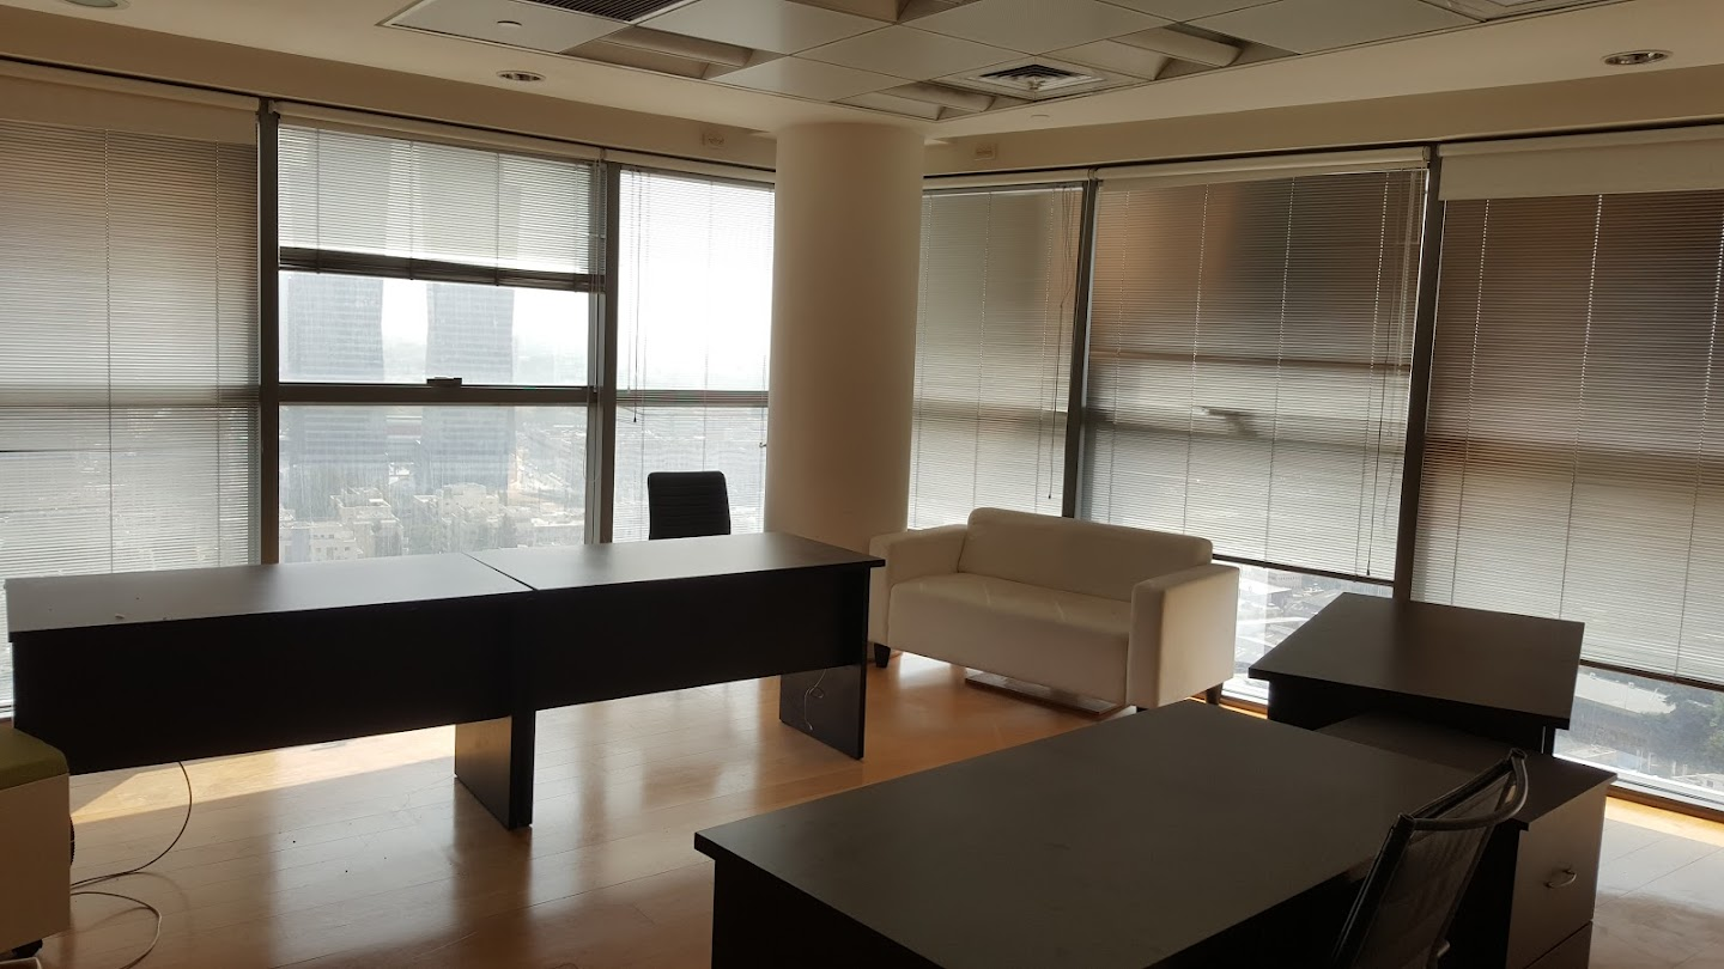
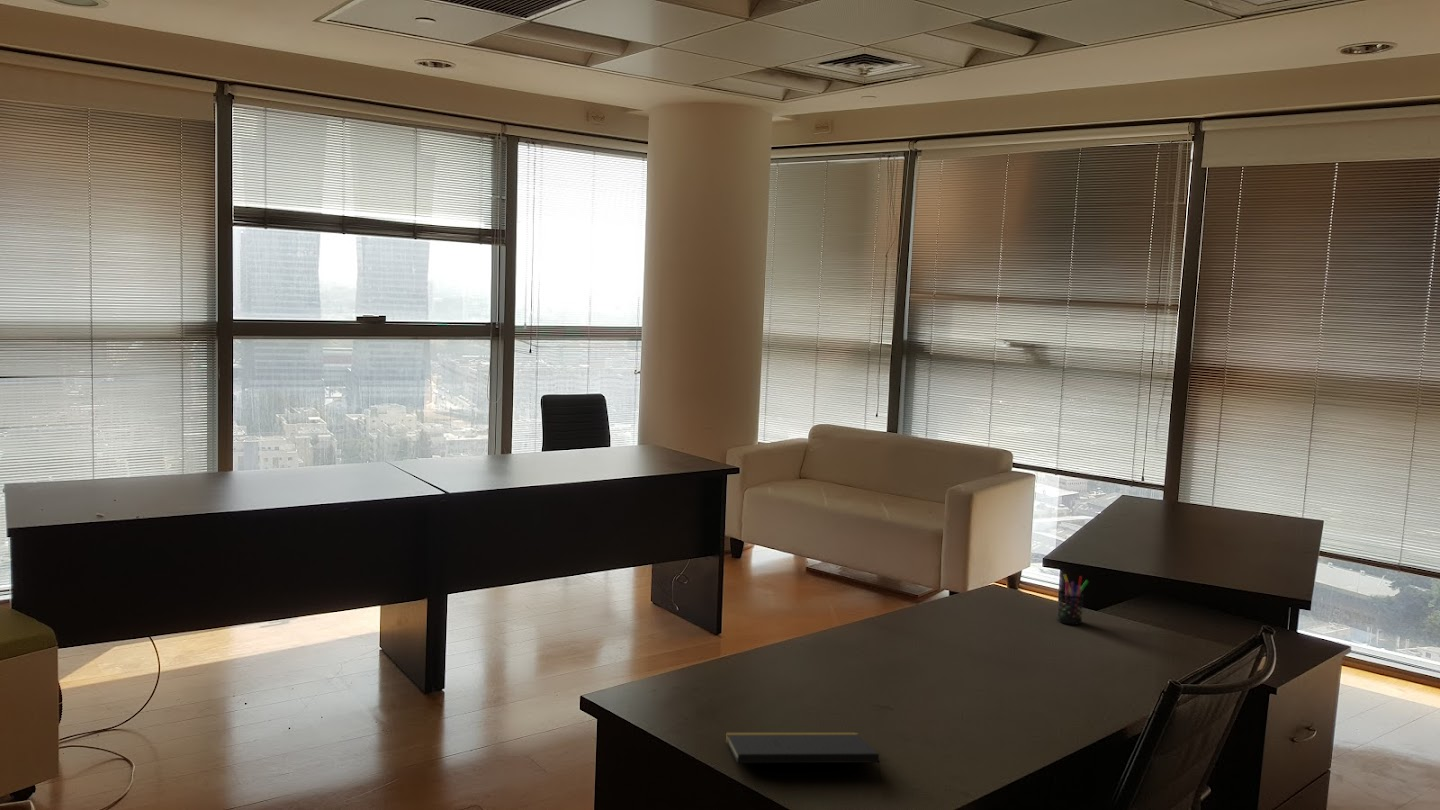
+ notepad (799, 746)
+ pen holder (1074, 597)
